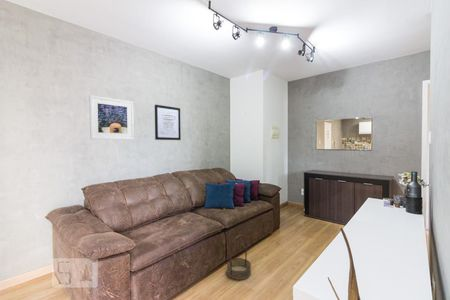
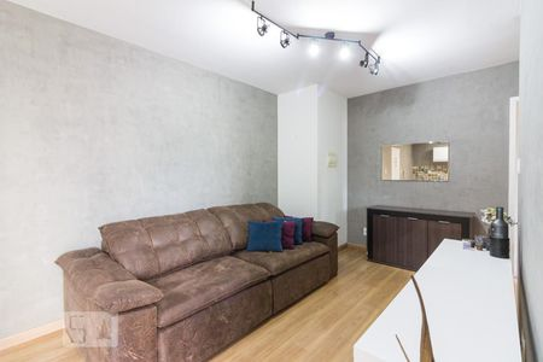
- wall art (168, 123)
- basket (238, 258)
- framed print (113, 119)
